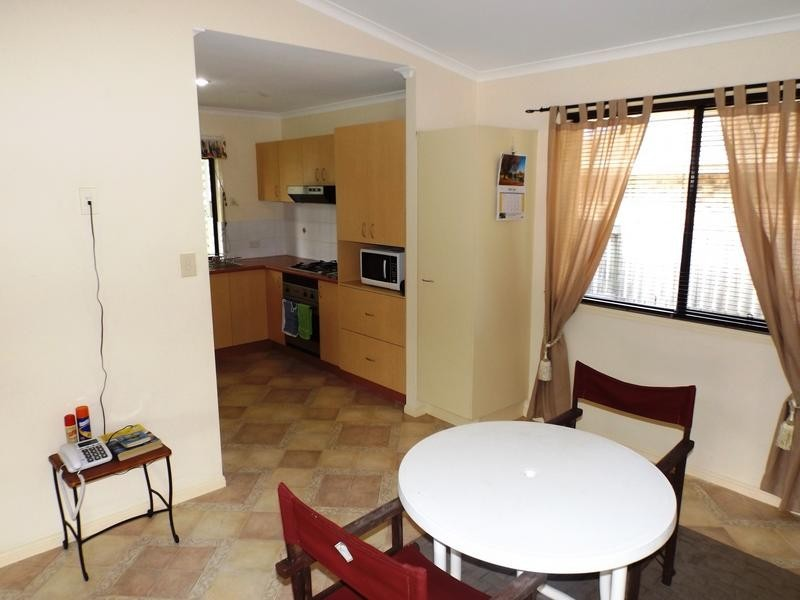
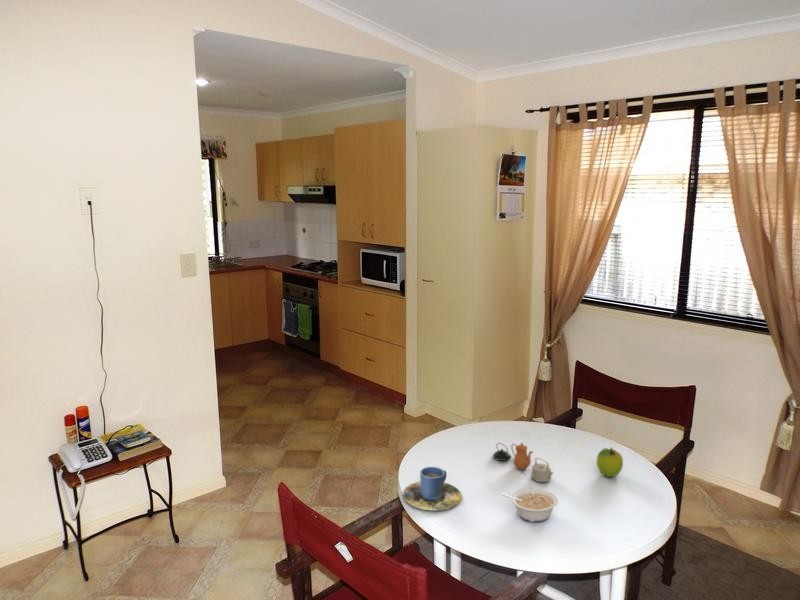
+ cup (432, 483)
+ fruit (608, 461)
+ teapot (522, 456)
+ legume (532, 505)
